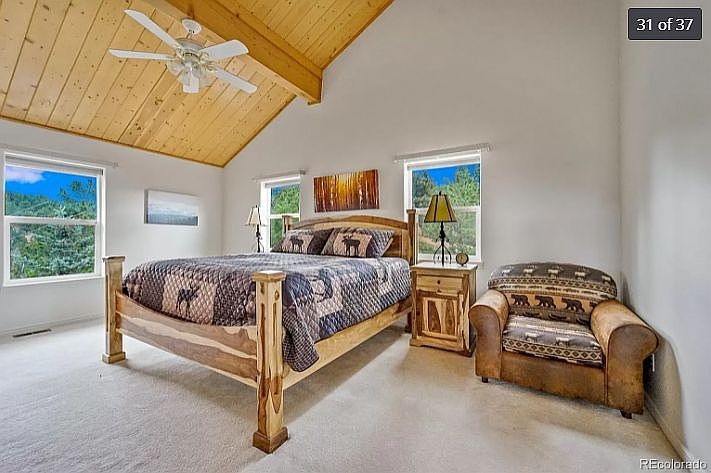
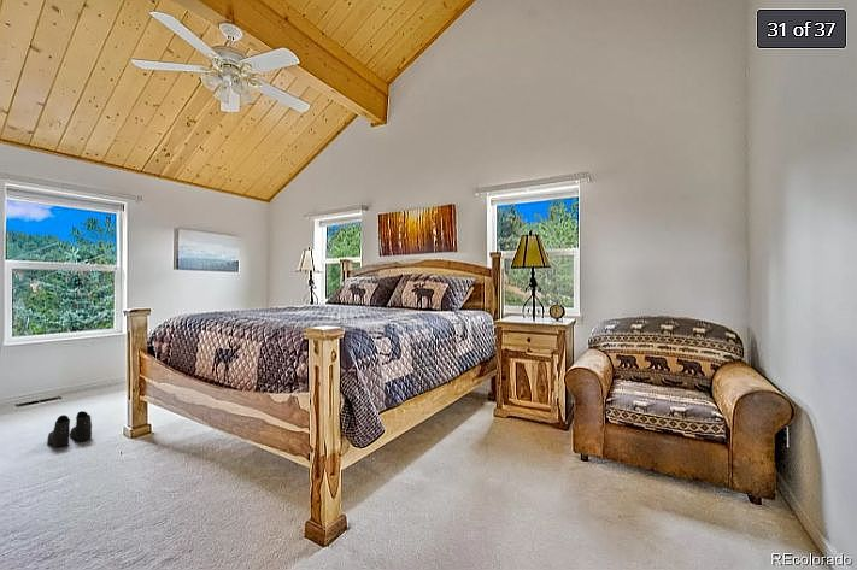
+ boots (69, 425)
